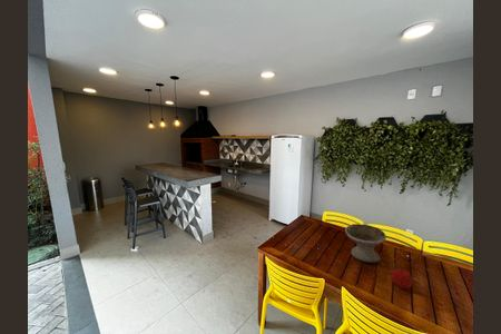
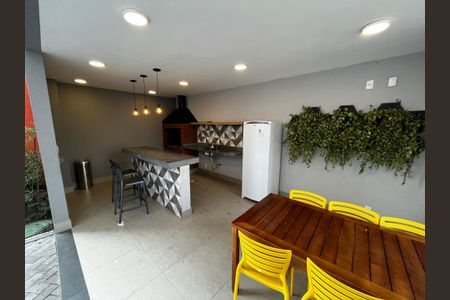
- fruit (401, 278)
- bowl (364, 243)
